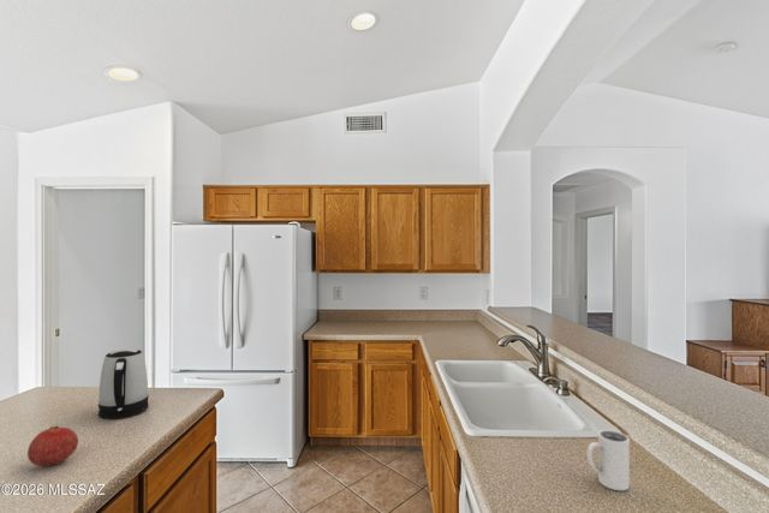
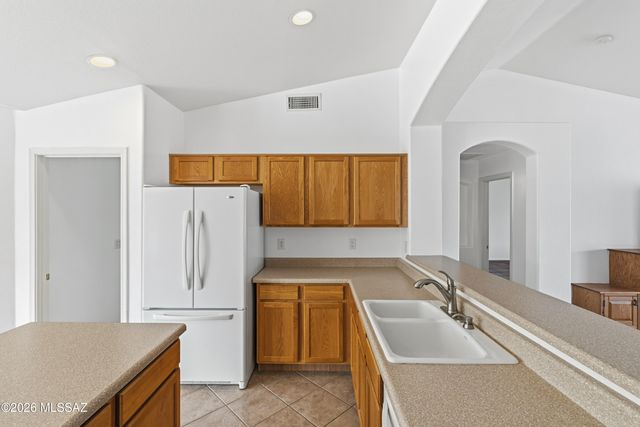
- fruit (53, 445)
- mug (607, 459)
- kettle (123, 382)
